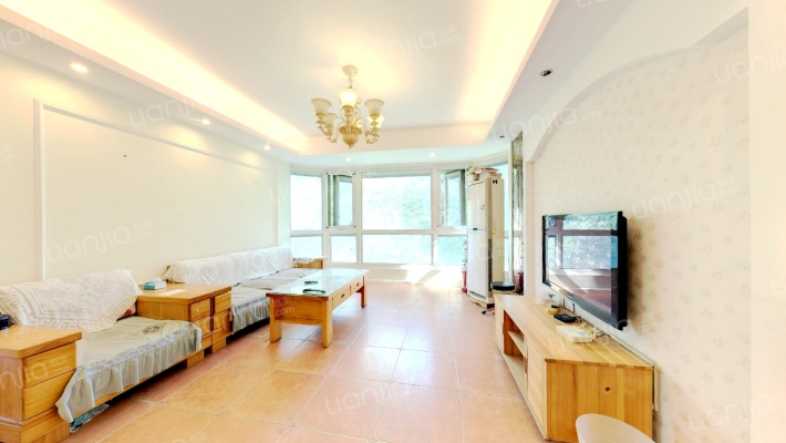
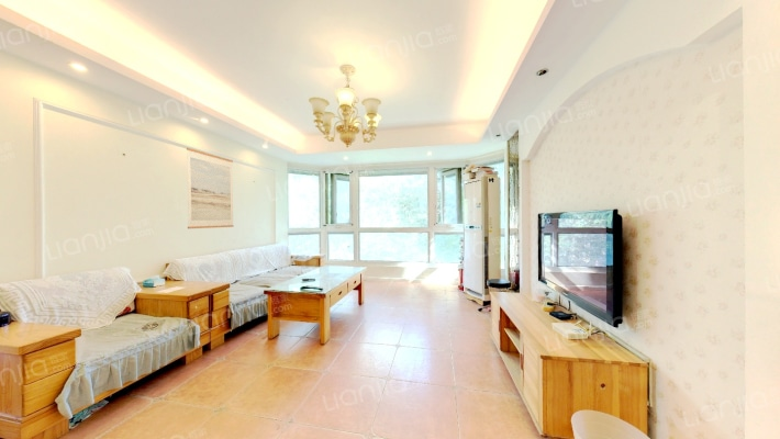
+ wall art (212, 191)
